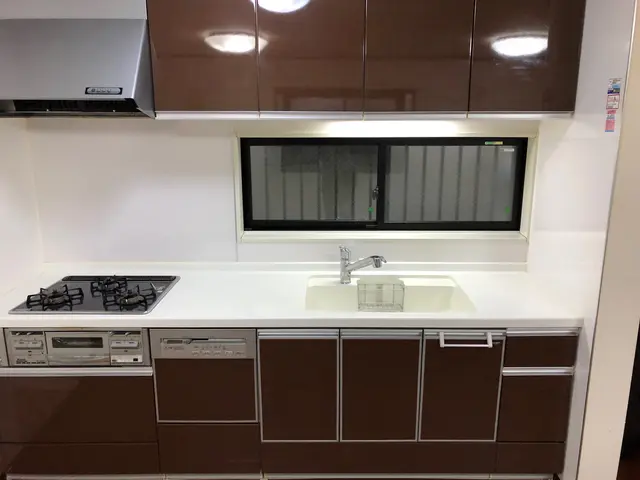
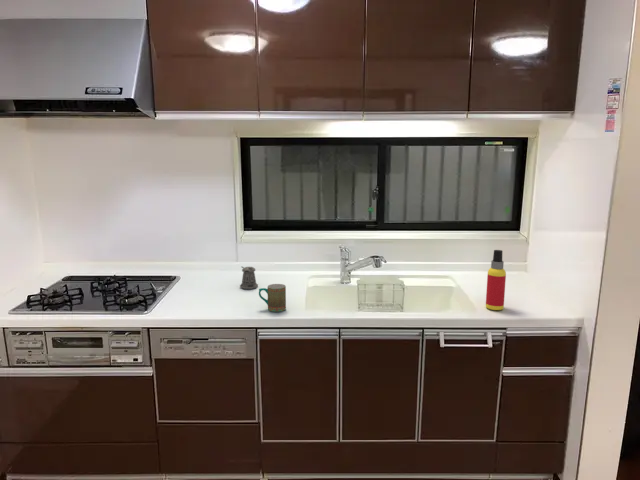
+ spray bottle (496, 279)
+ mug (272, 297)
+ pepper shaker (248, 276)
